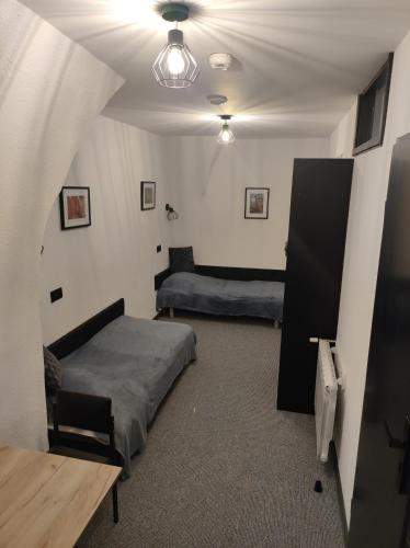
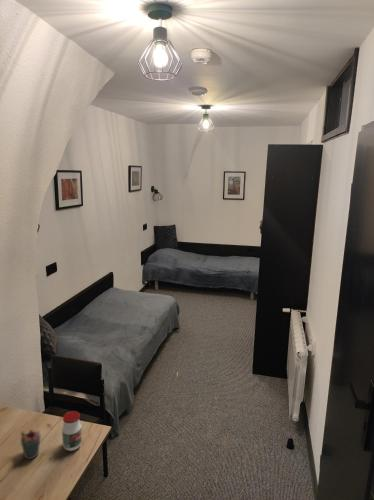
+ jar (71, 431)
+ pen holder (30, 441)
